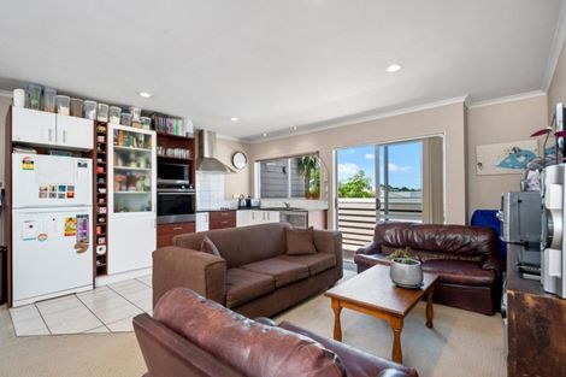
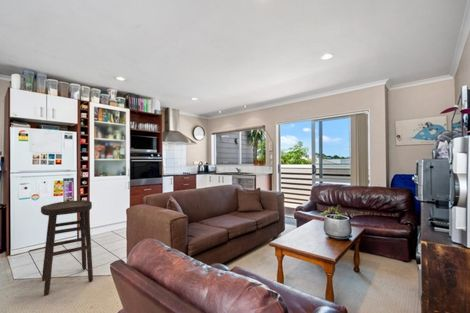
+ stool (67, 242)
